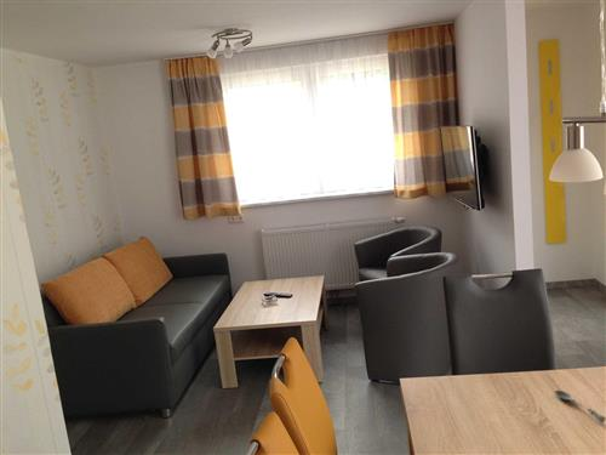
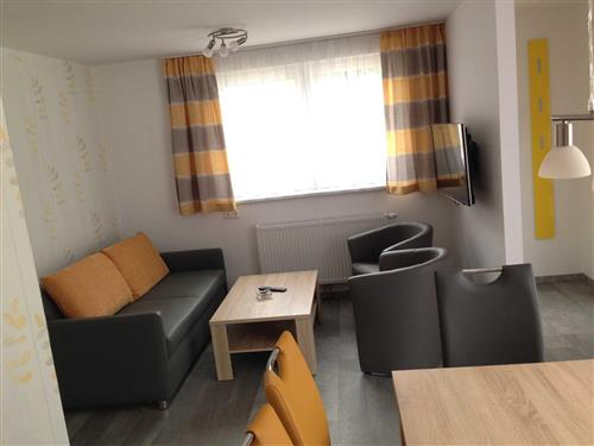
- soupspoon (578, 403)
